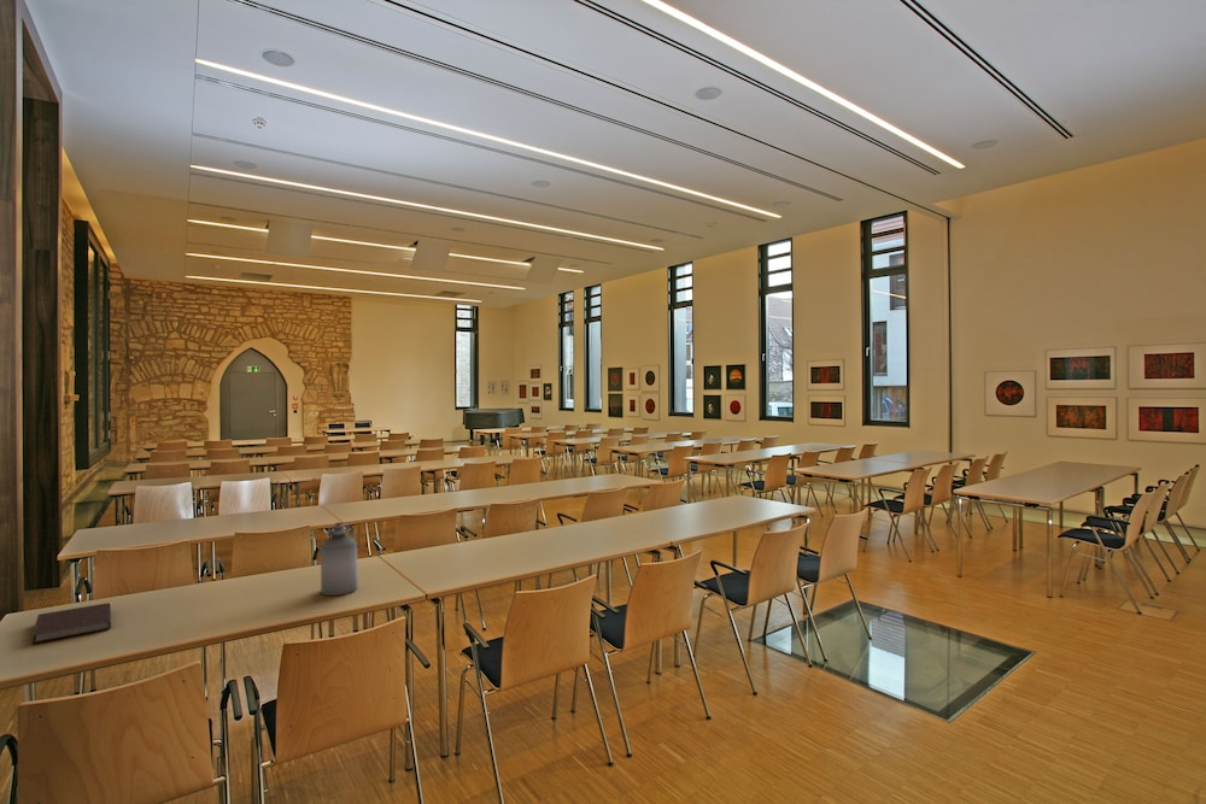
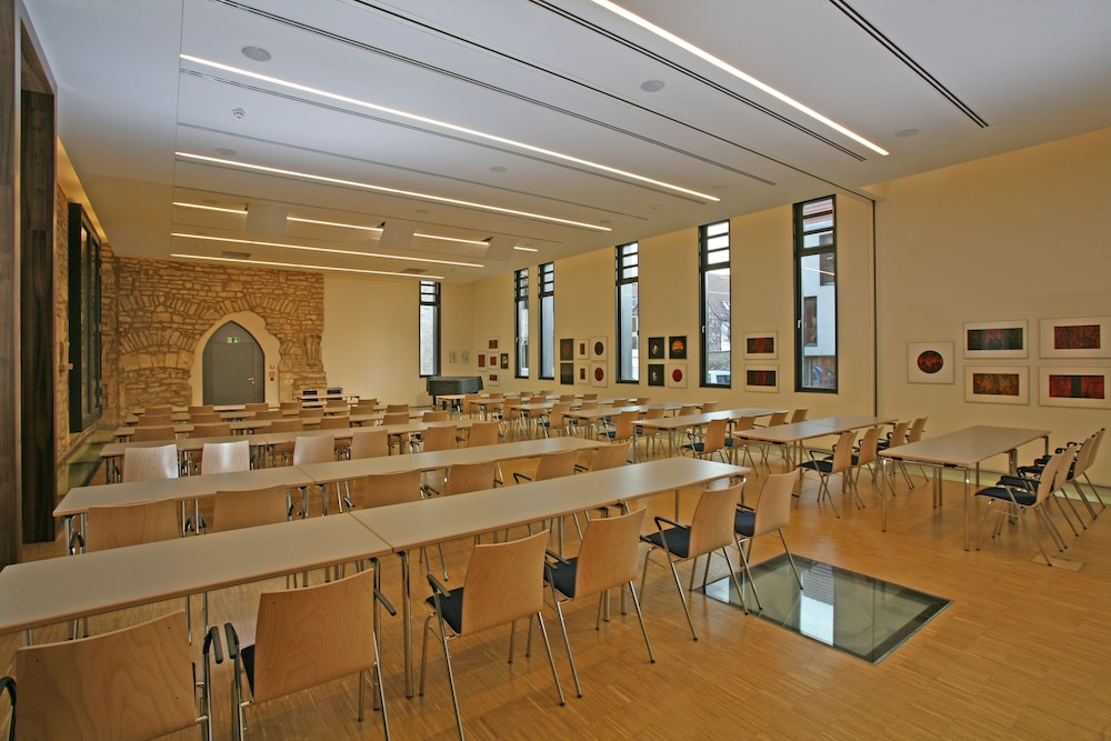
- notebook (74, 621)
- bottle (339, 556)
